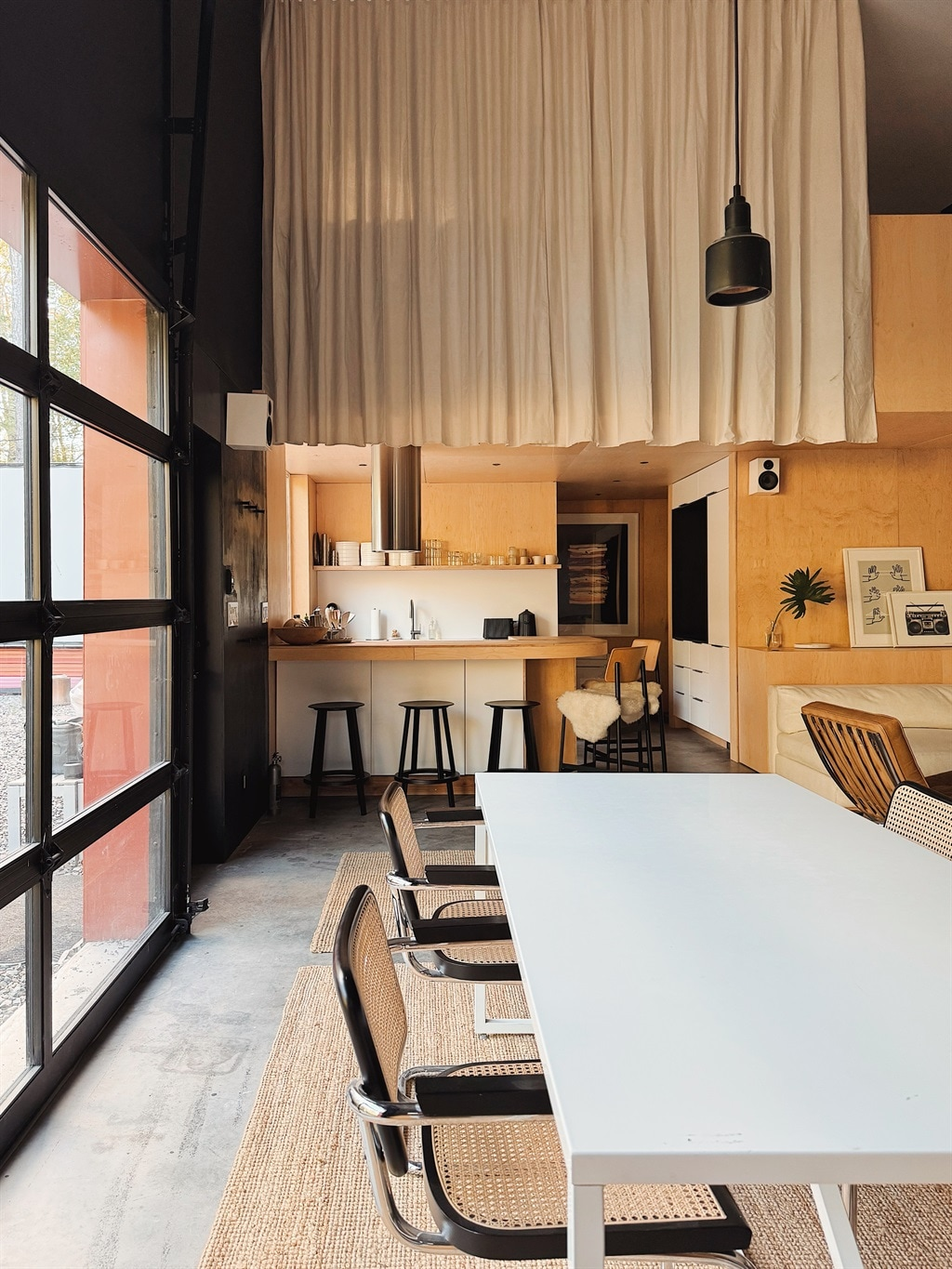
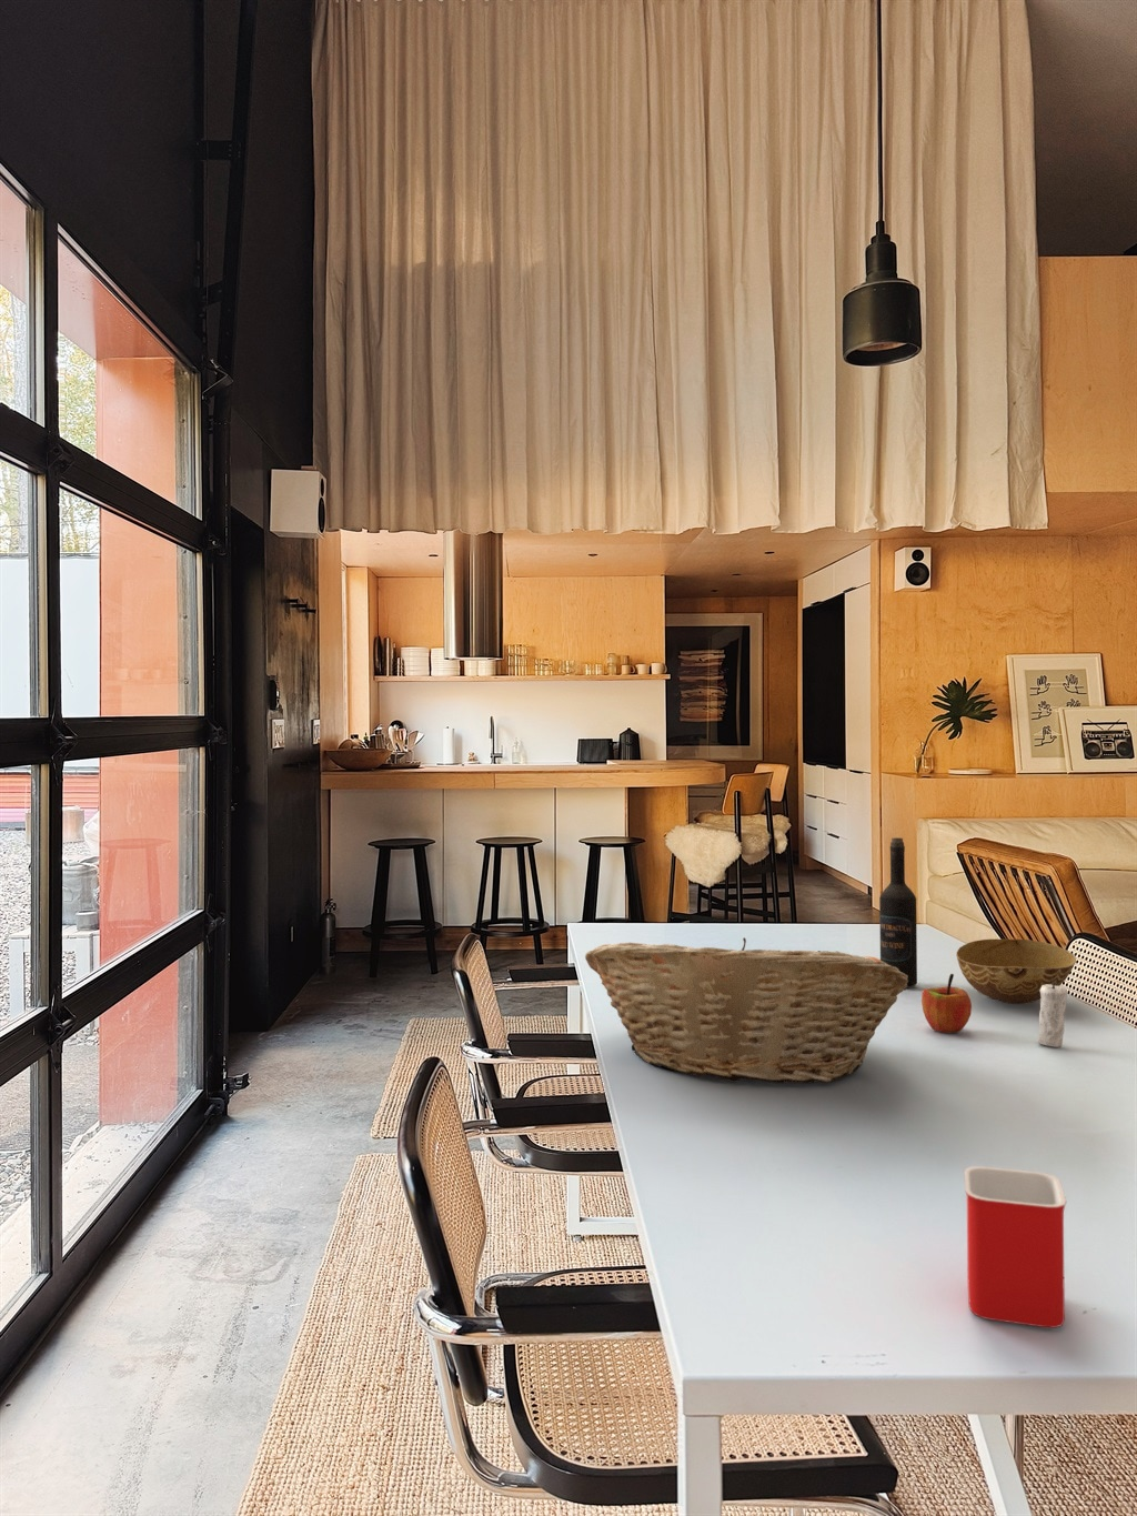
+ mug (1012, 1235)
+ fruit basket (740, 994)
+ wine bottle (897, 910)
+ candle (1052, 1008)
+ apple (947, 1001)
+ bowl (1015, 974)
